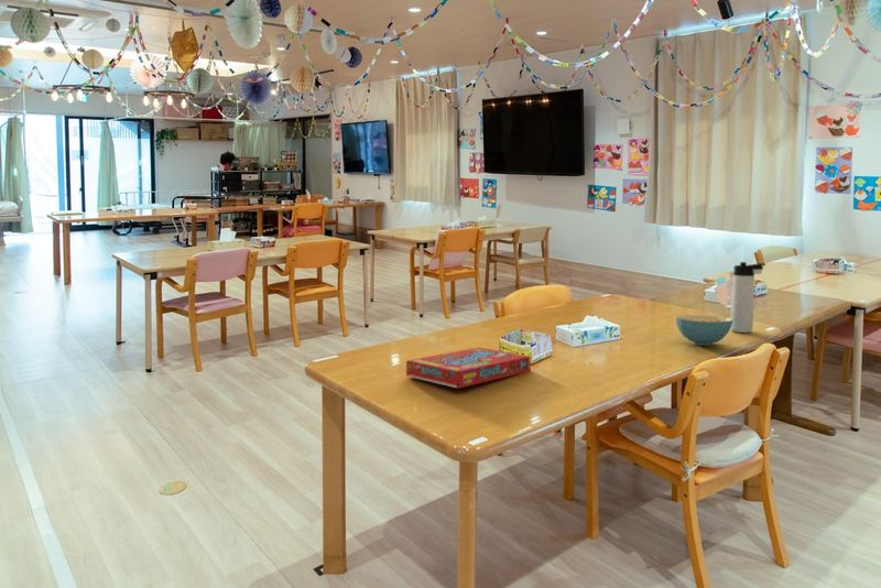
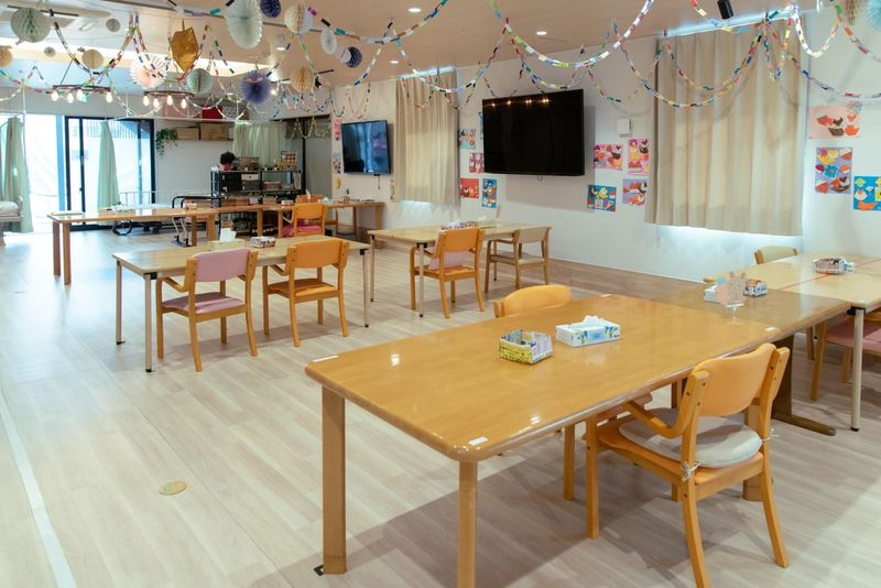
- cereal bowl (703, 330)
- thermos bottle (747, 297)
- snack box (469, 366)
